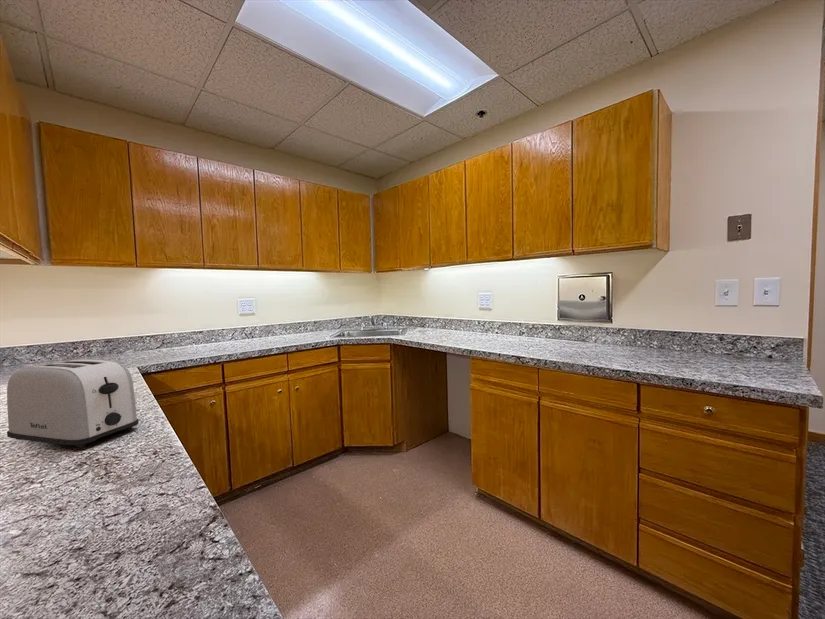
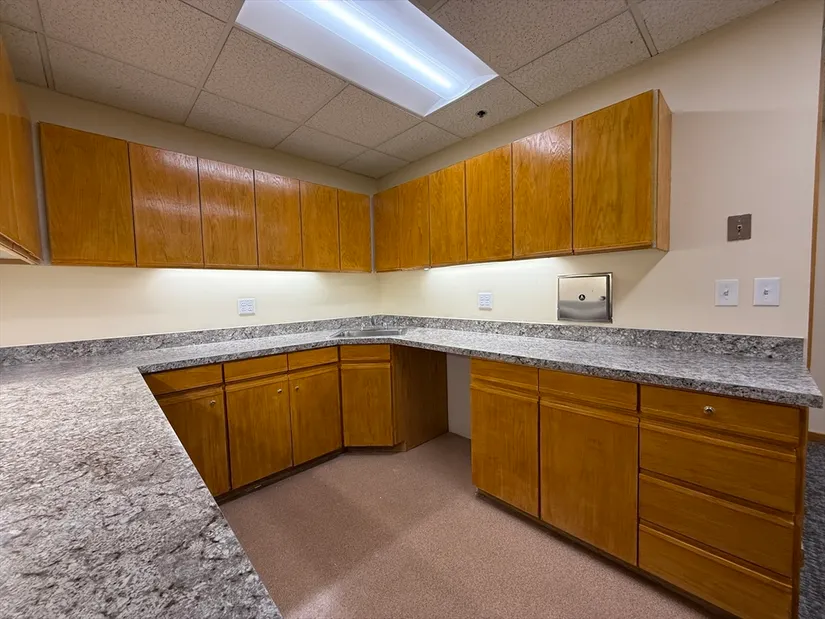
- toaster (74, 398)
